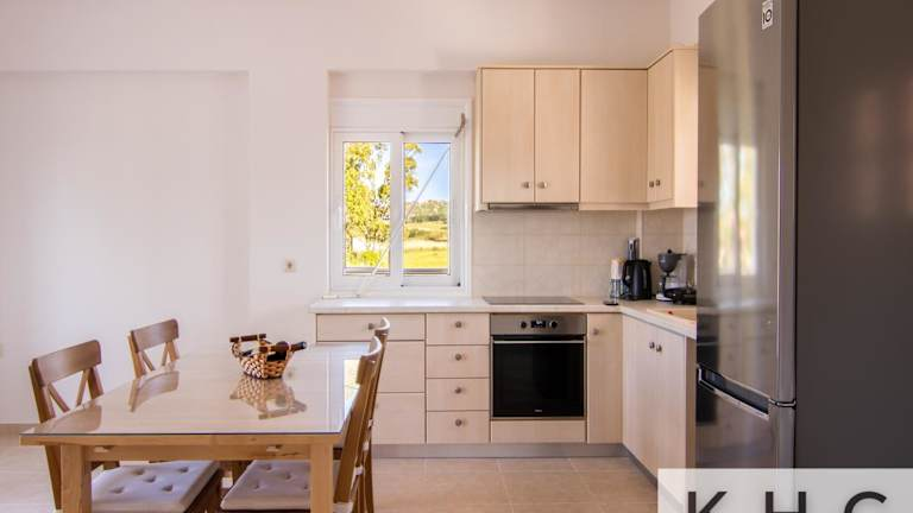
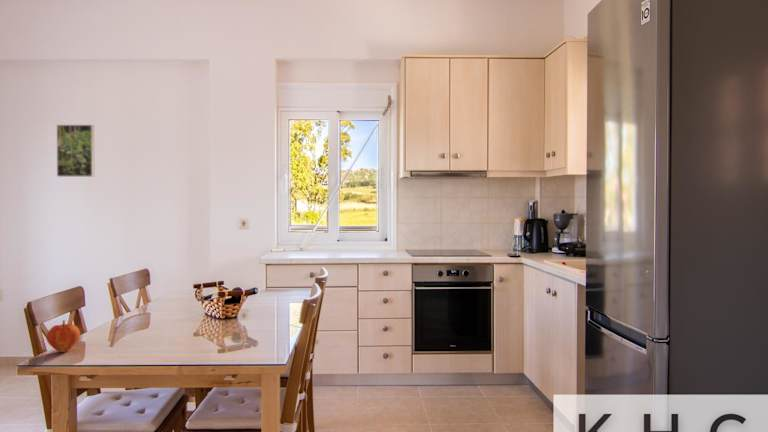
+ fruit (63, 335)
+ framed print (75, 150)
